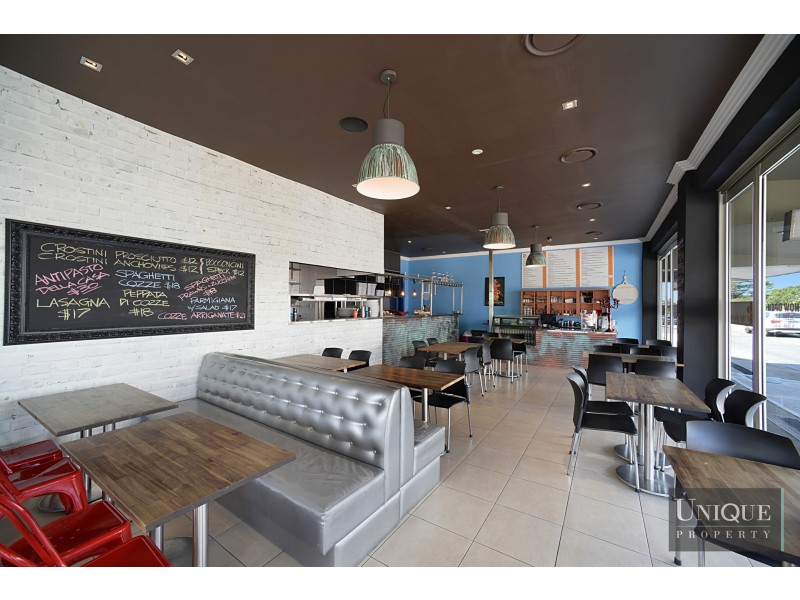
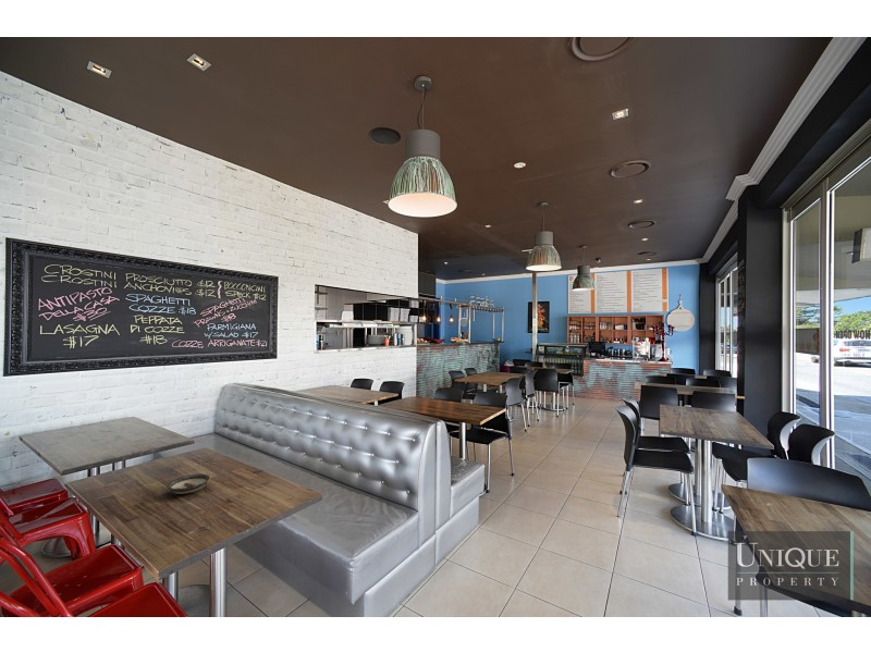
+ saucer (188, 485)
